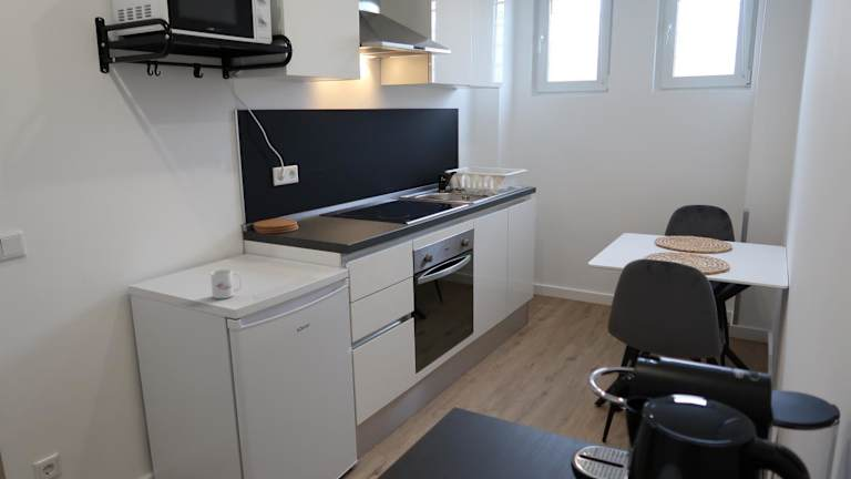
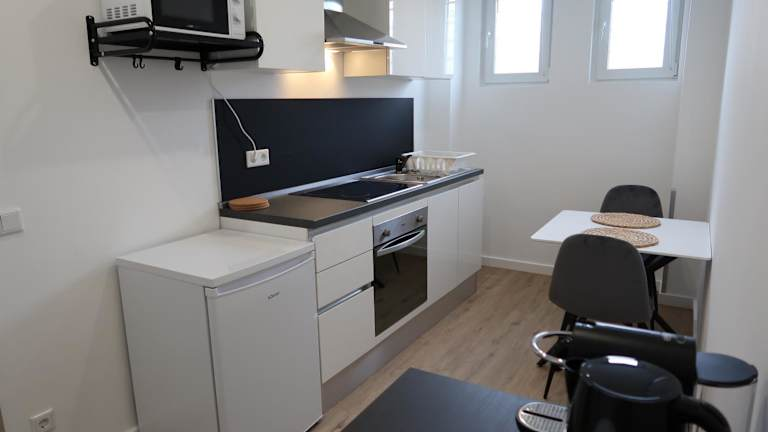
- mug (226, 283)
